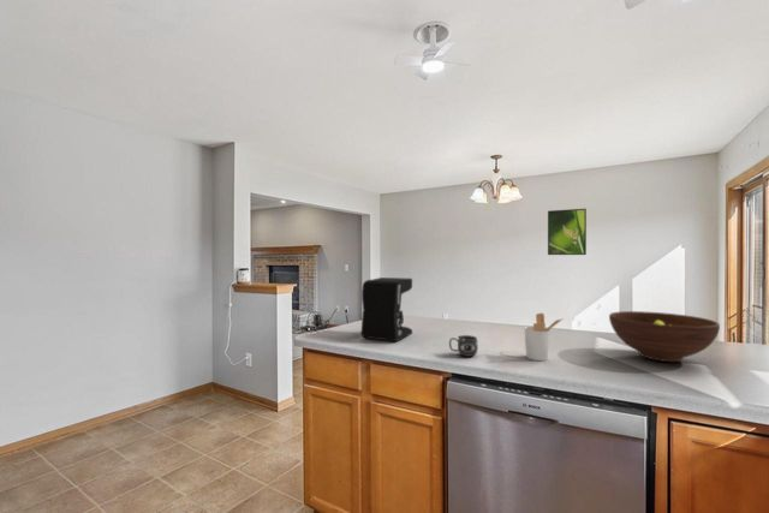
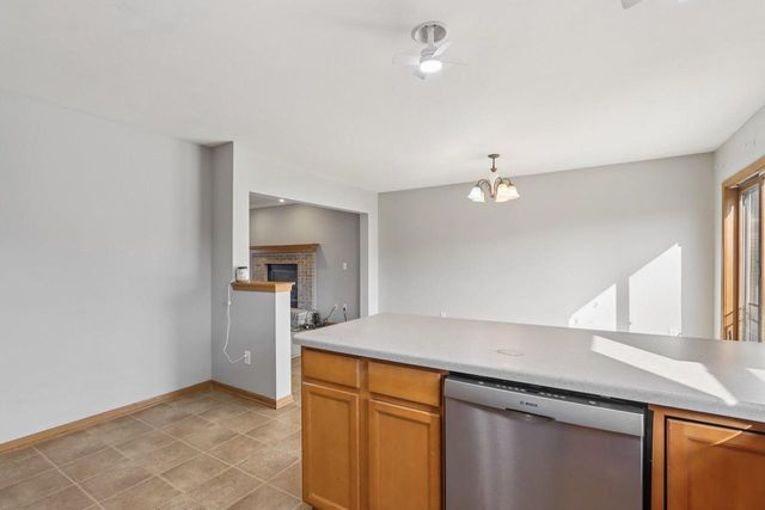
- utensil holder (543, 336)
- mug (463, 345)
- fruit bowl (660, 338)
- coffee maker (389, 306)
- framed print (566, 232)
